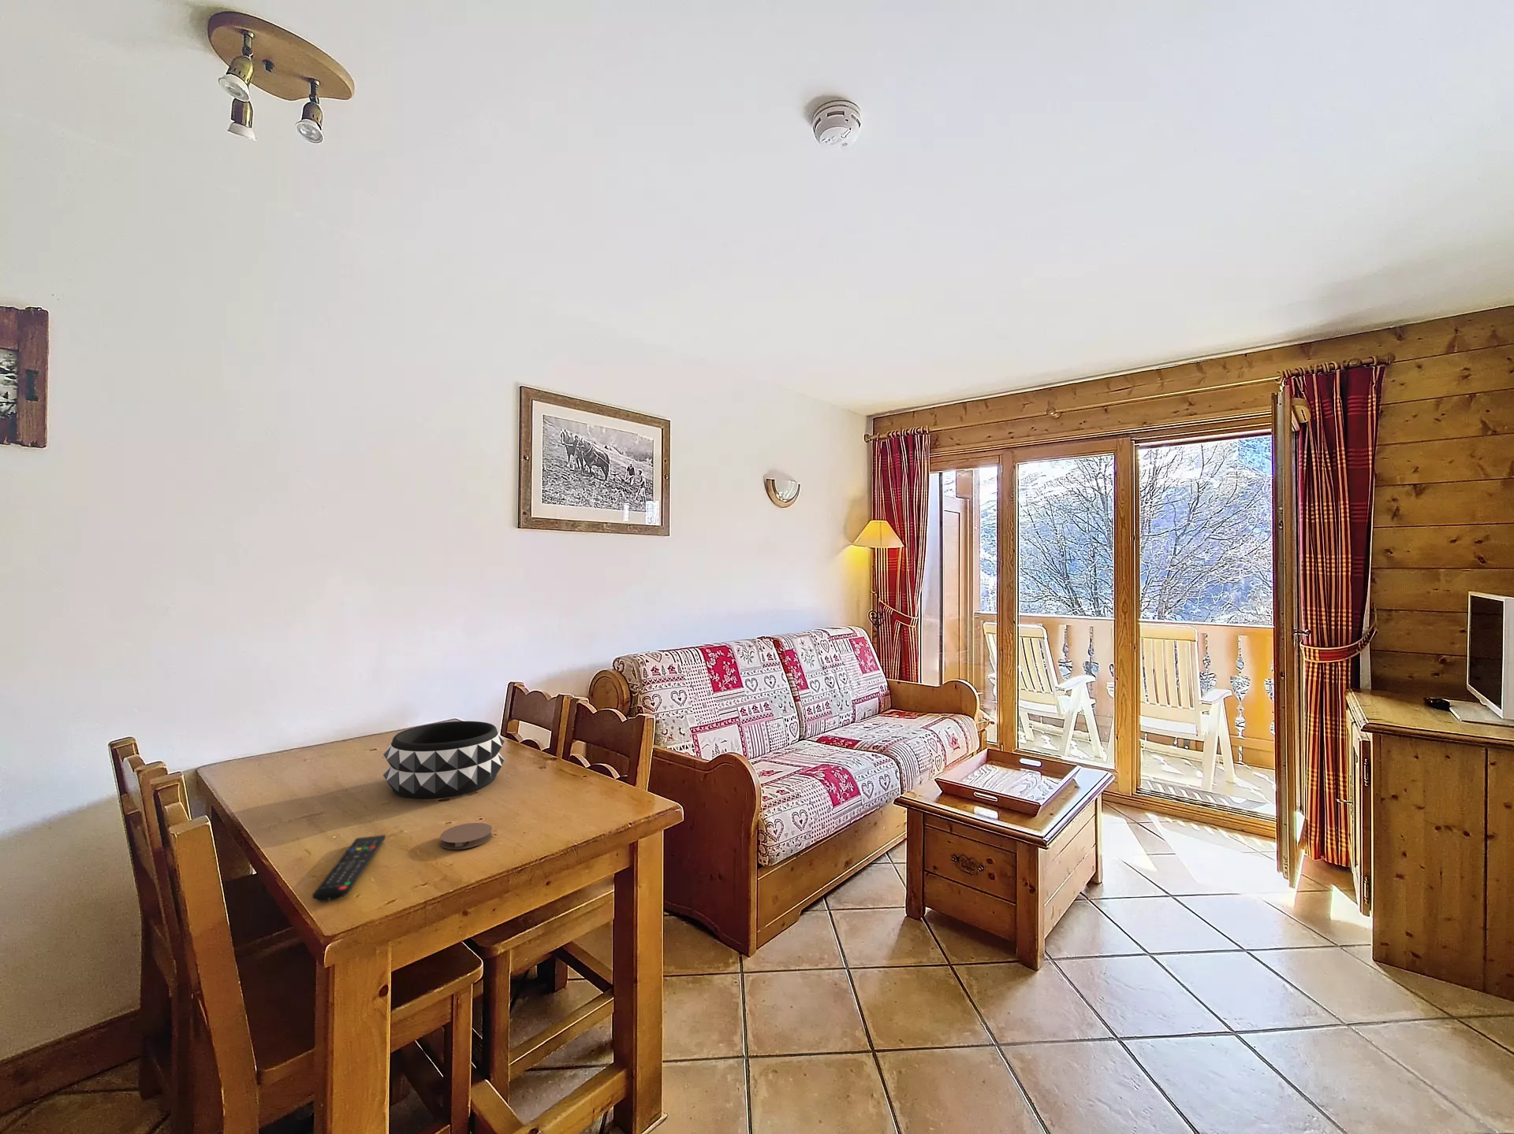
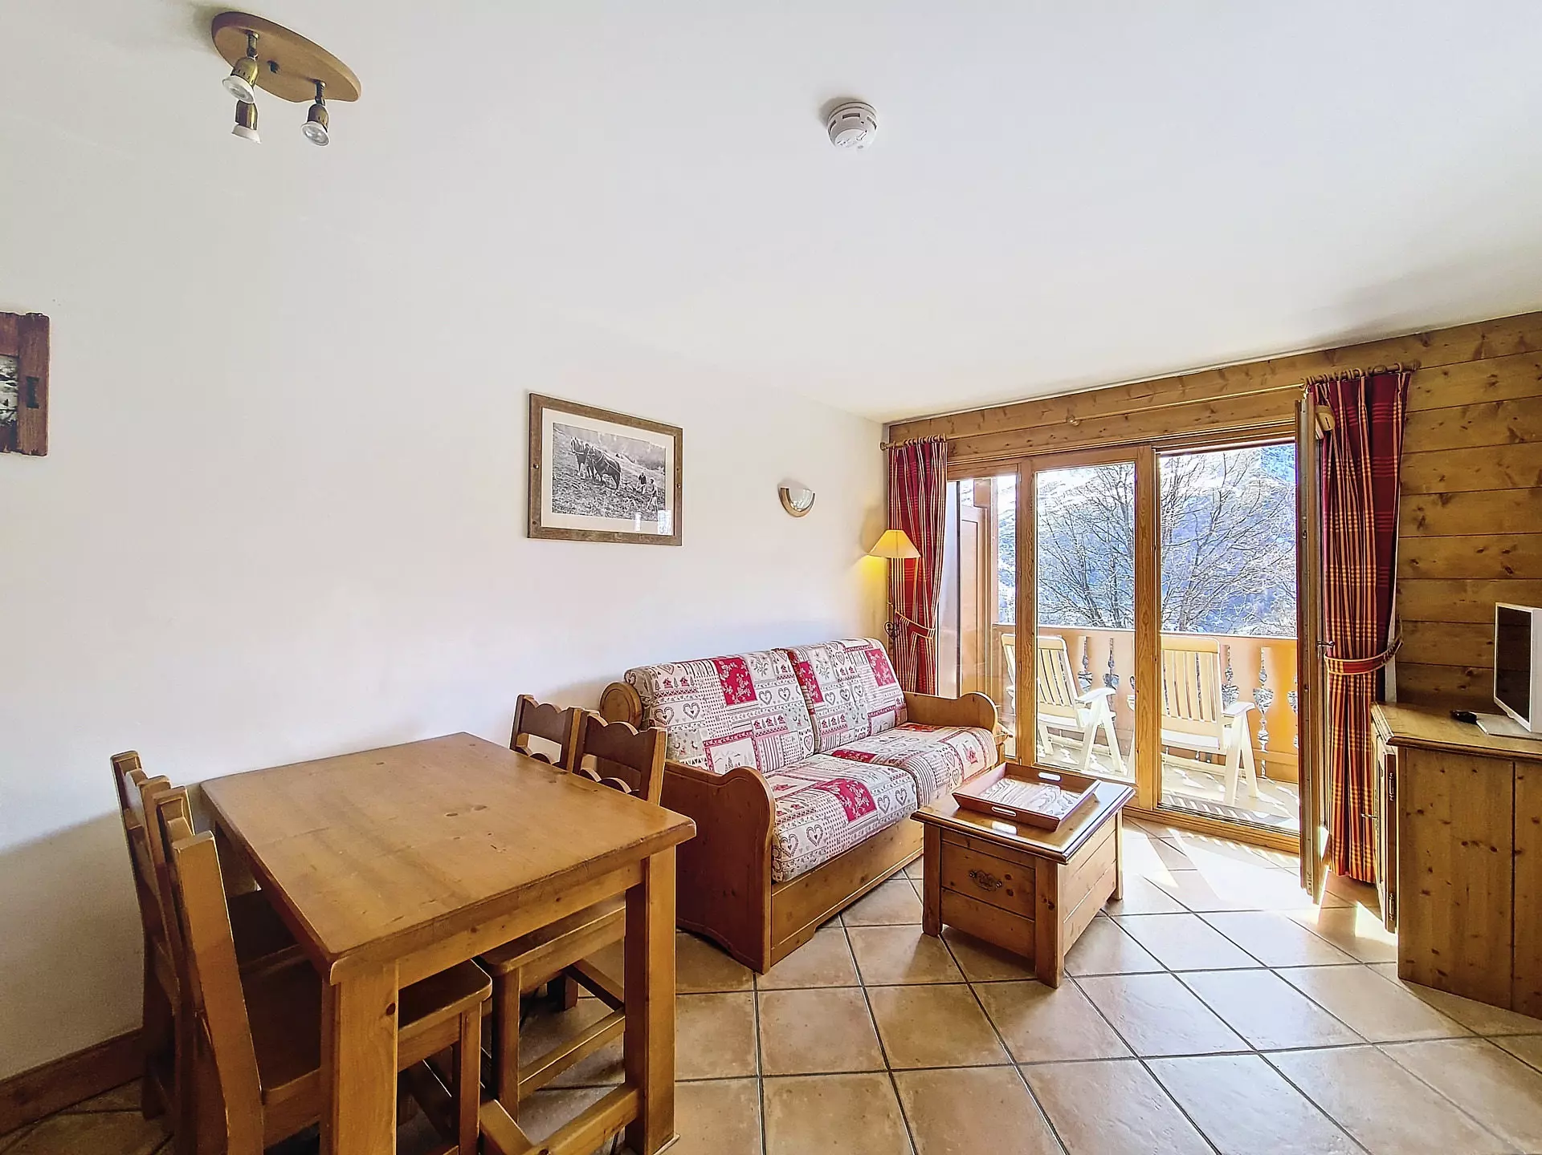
- remote control (352, 866)
- coaster (466, 835)
- decorative bowl (446, 756)
